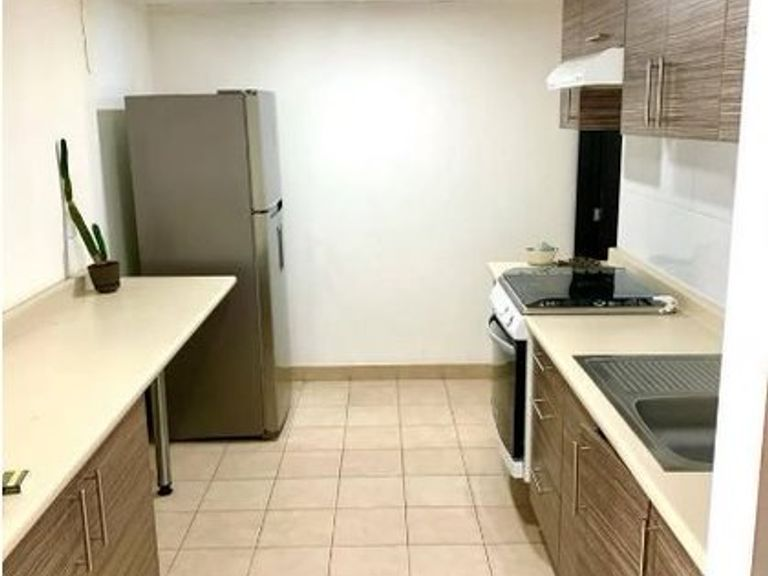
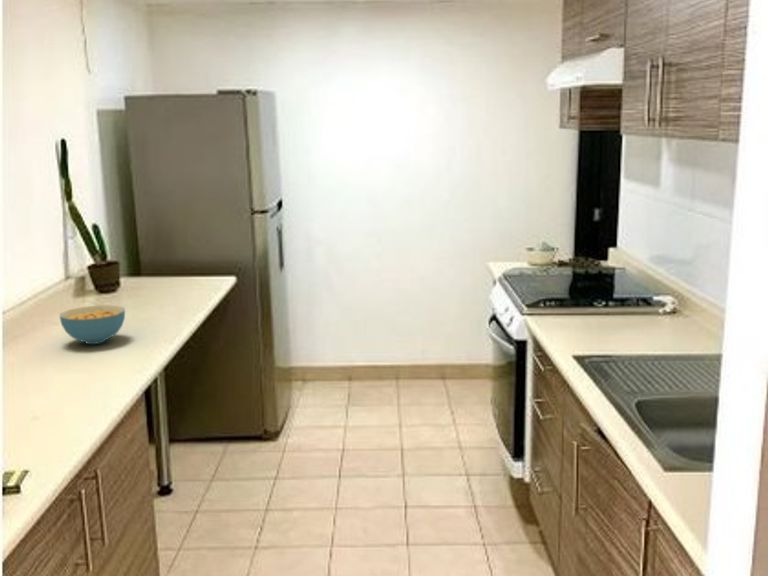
+ cereal bowl (94, 326)
